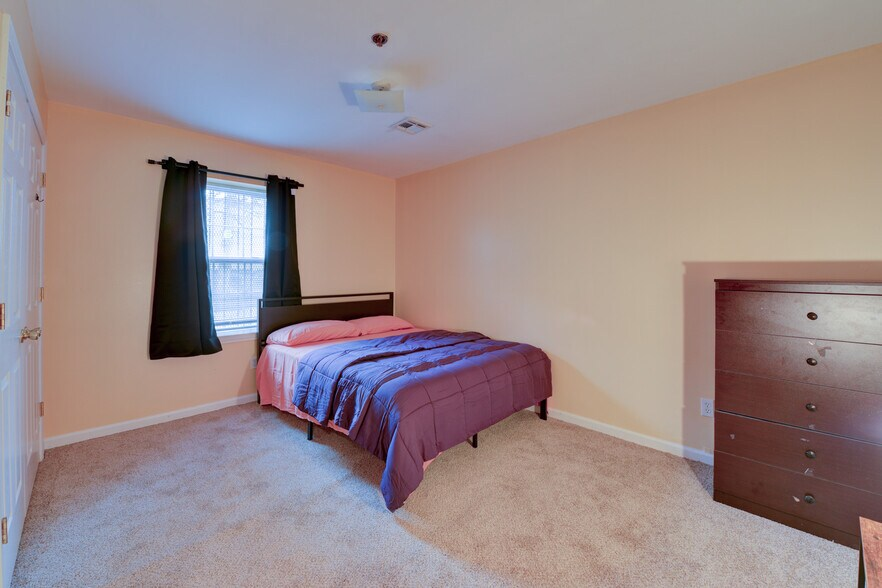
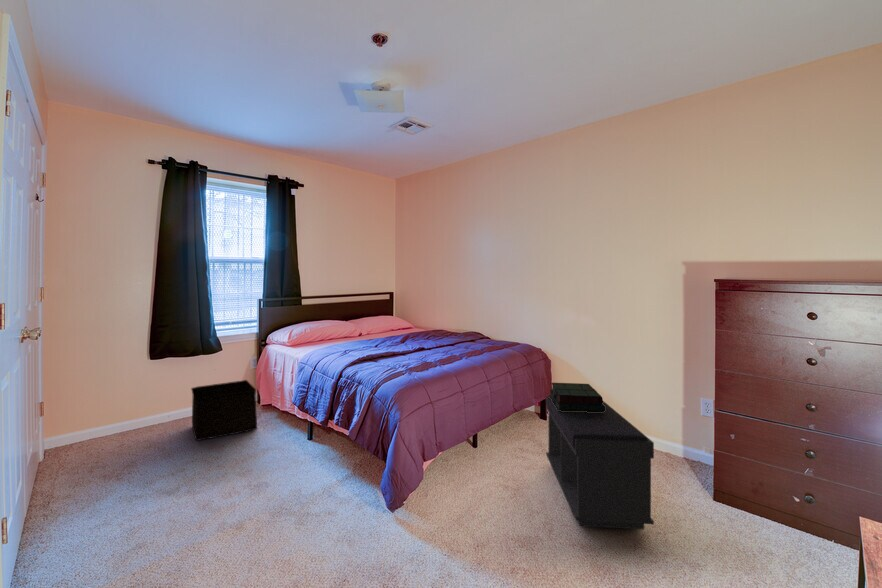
+ storage bin (224, 407)
+ stack of books (574, 395)
+ bench (589, 451)
